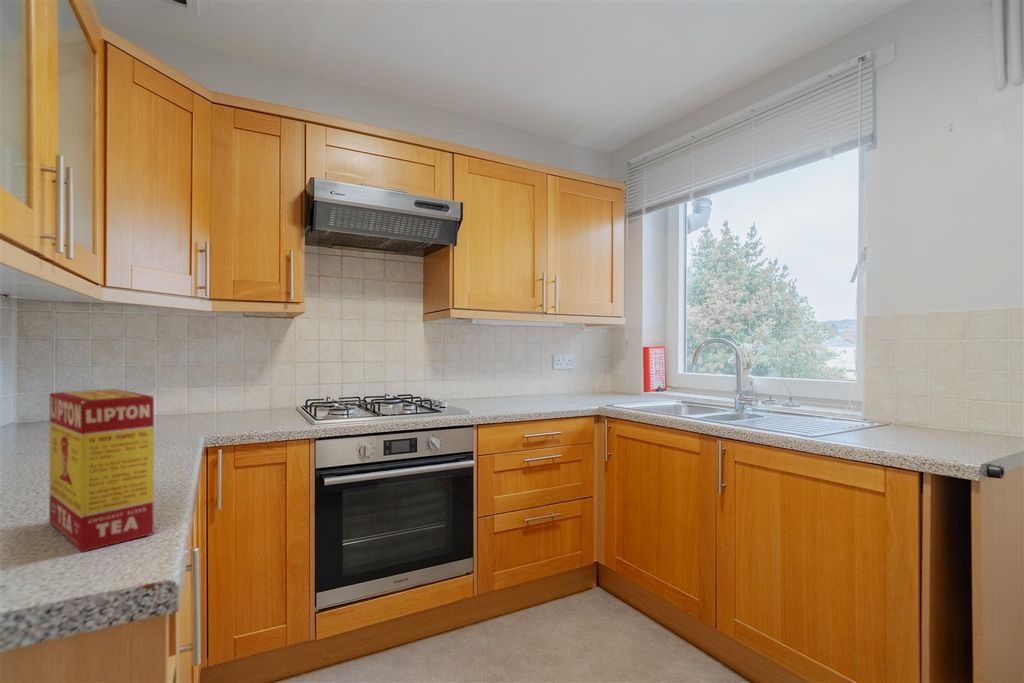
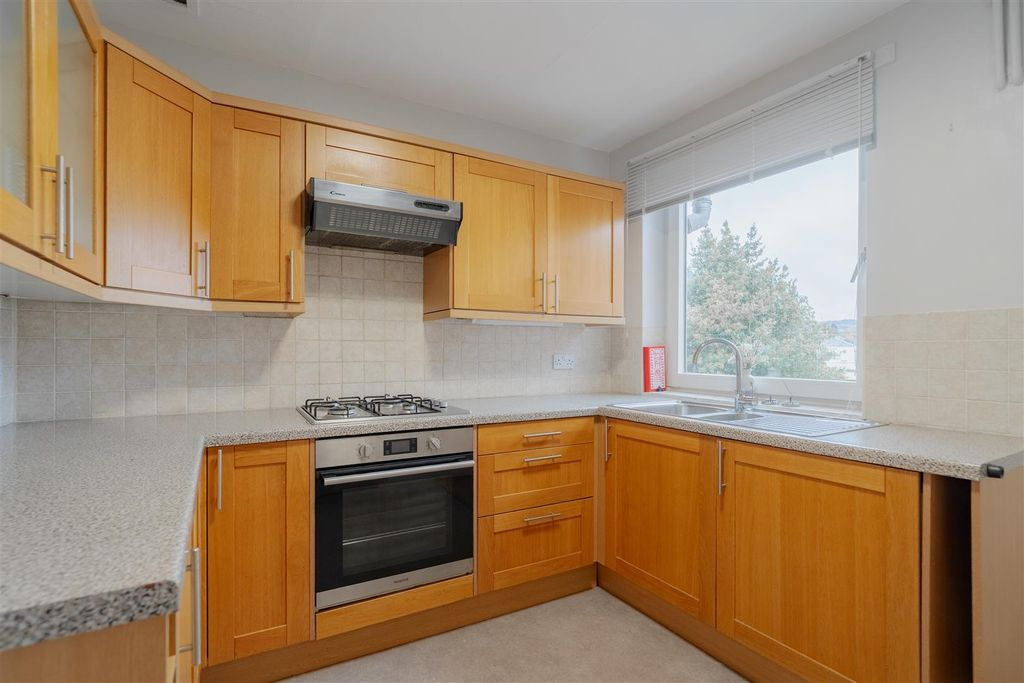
- tea box (100, 461)
